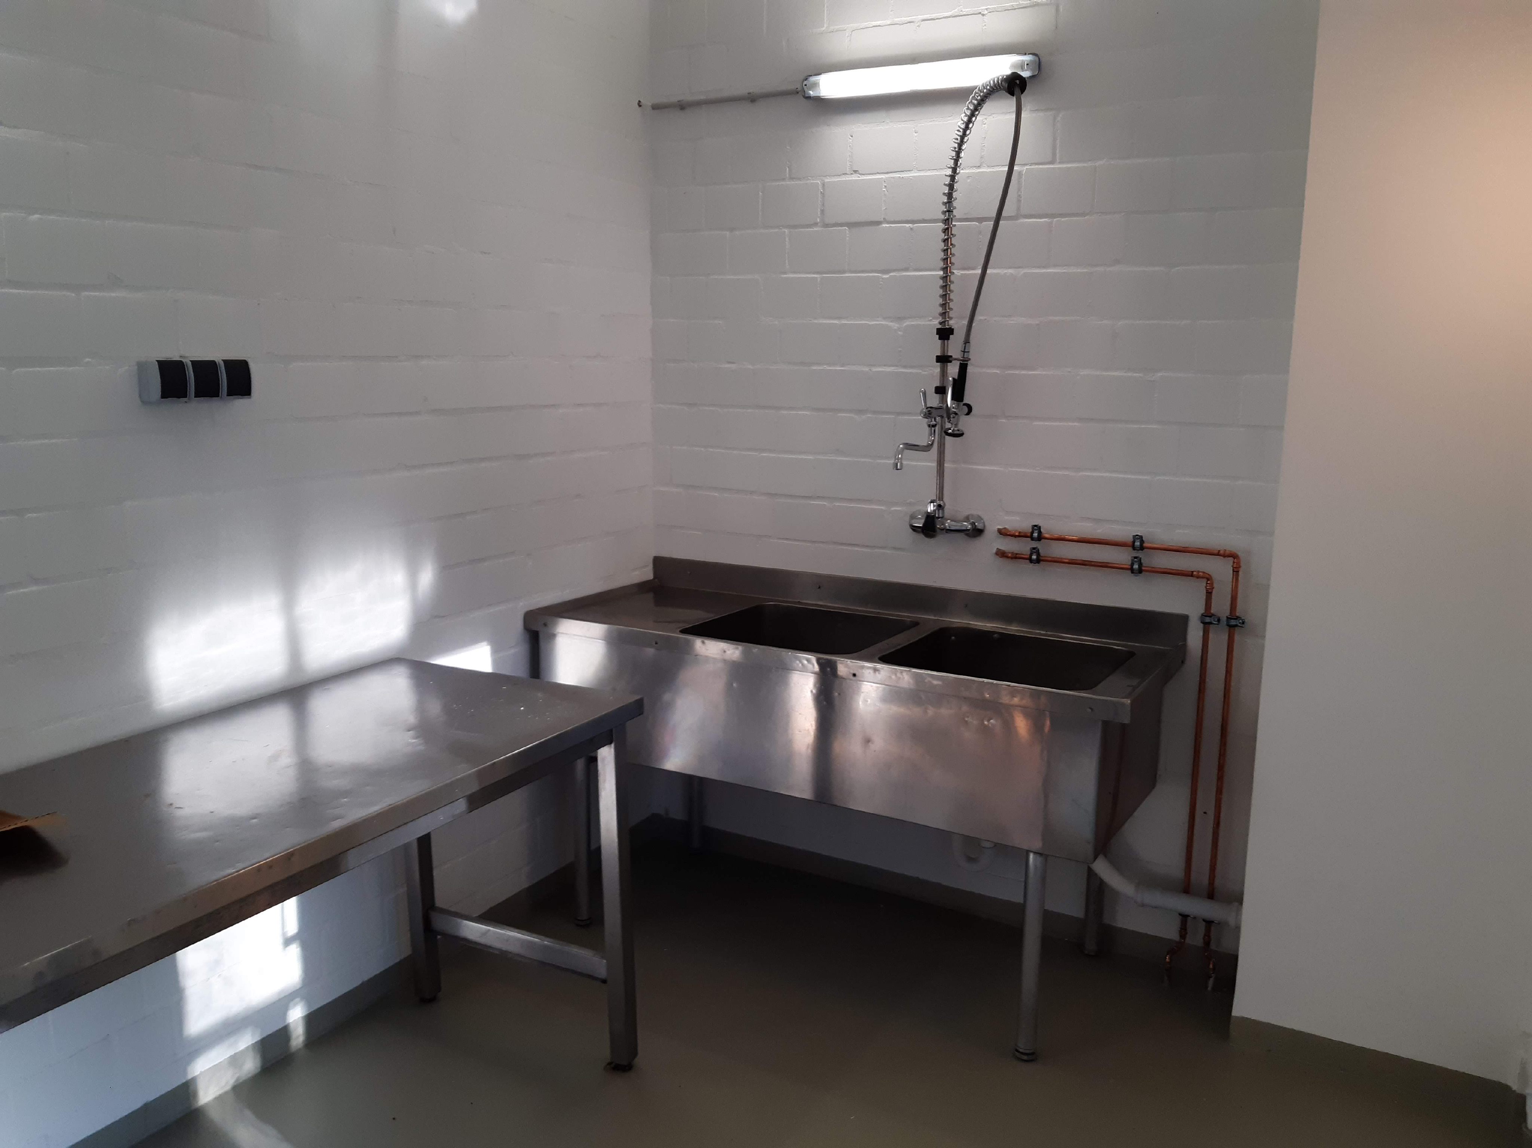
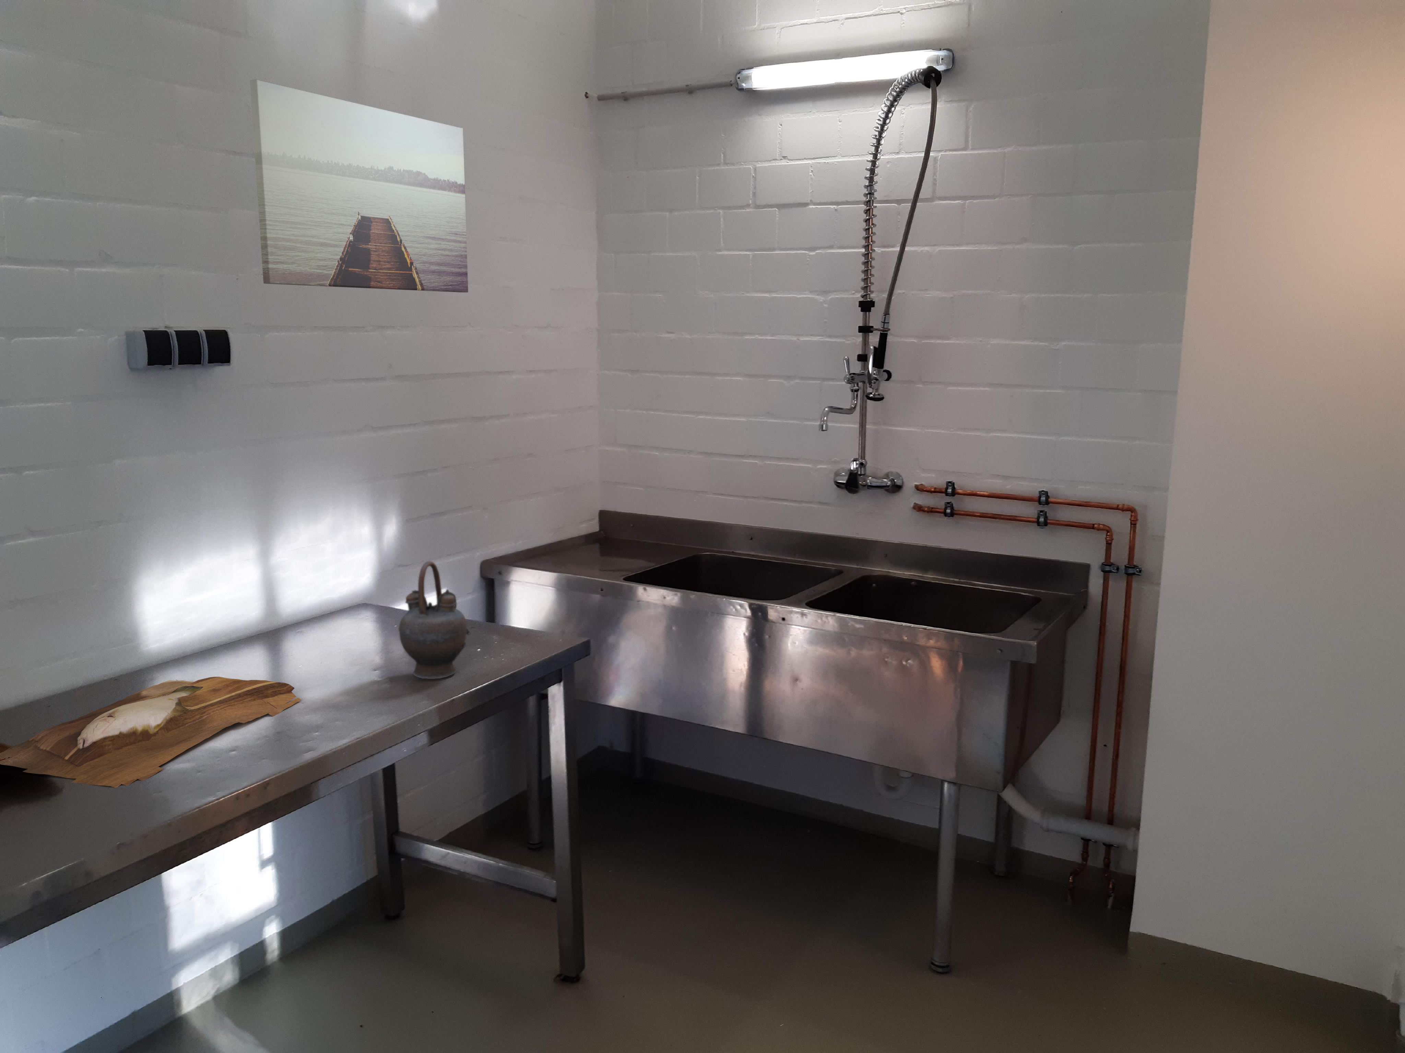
+ teapot (436, 616)
+ wall art (372, 199)
+ cutting board (150, 716)
